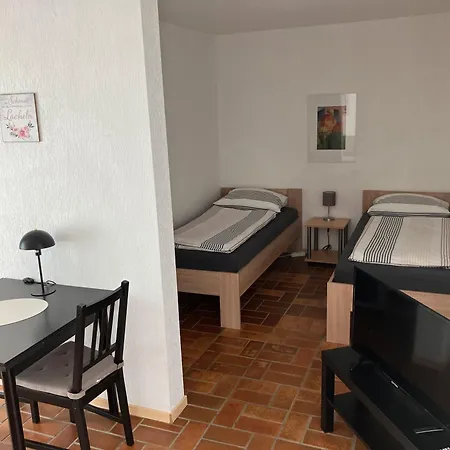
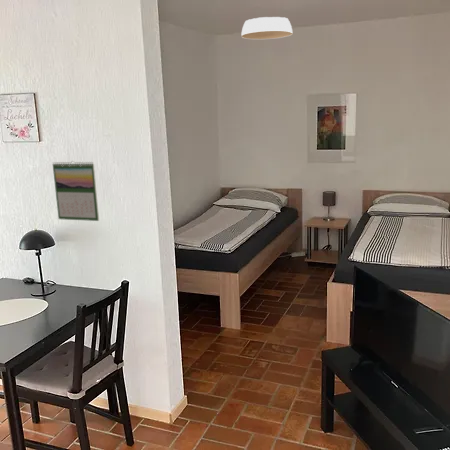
+ calendar (75, 190)
+ ceiling light (266, 27)
